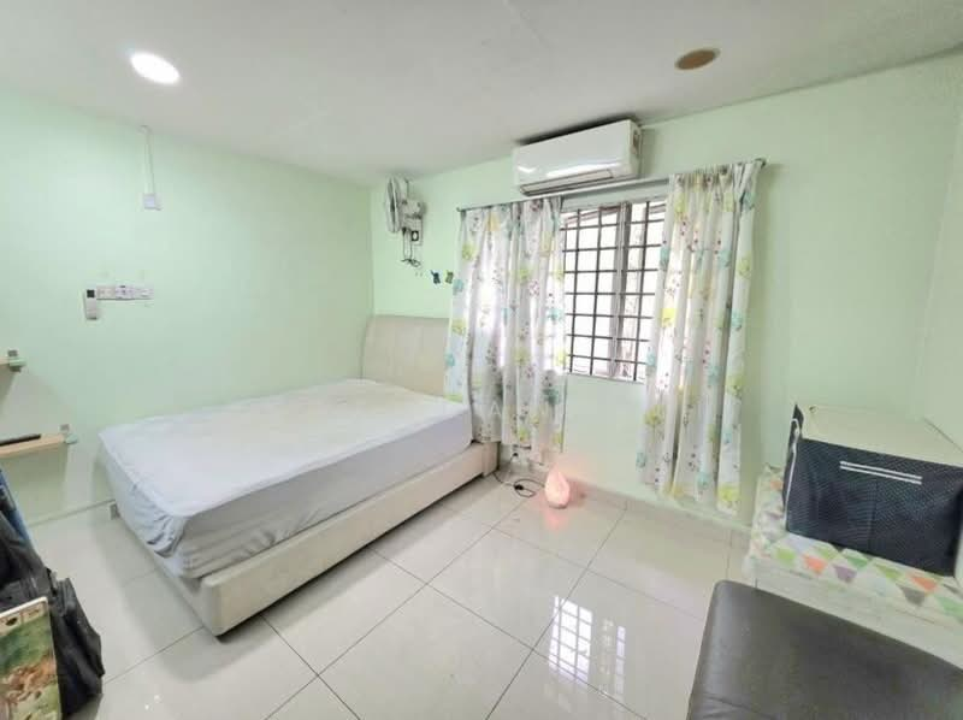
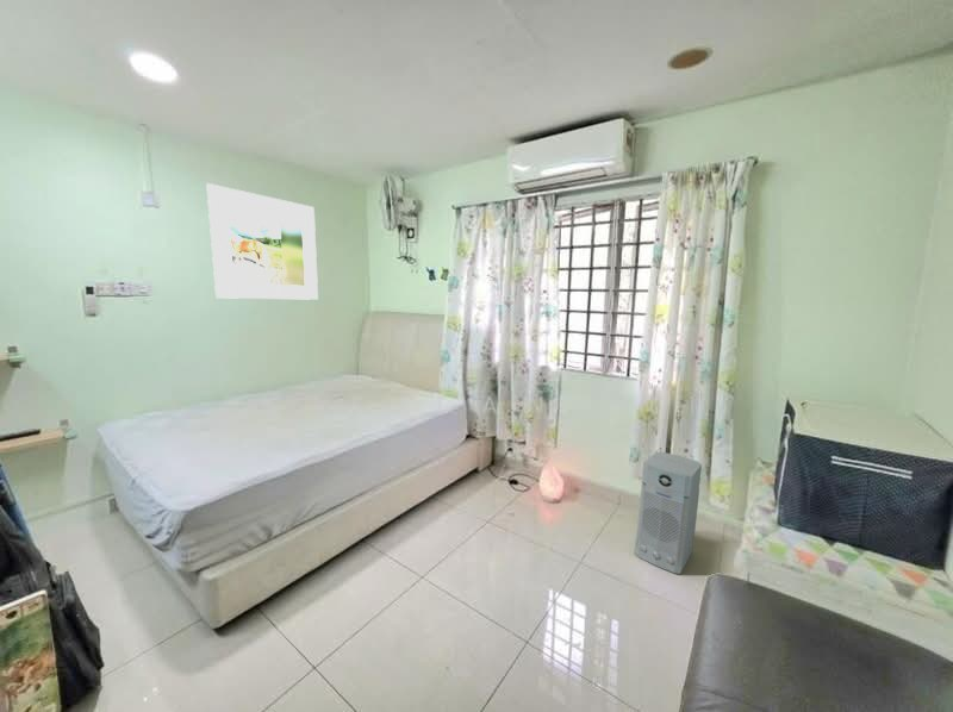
+ air purifier (668, 507)
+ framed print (268, 248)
